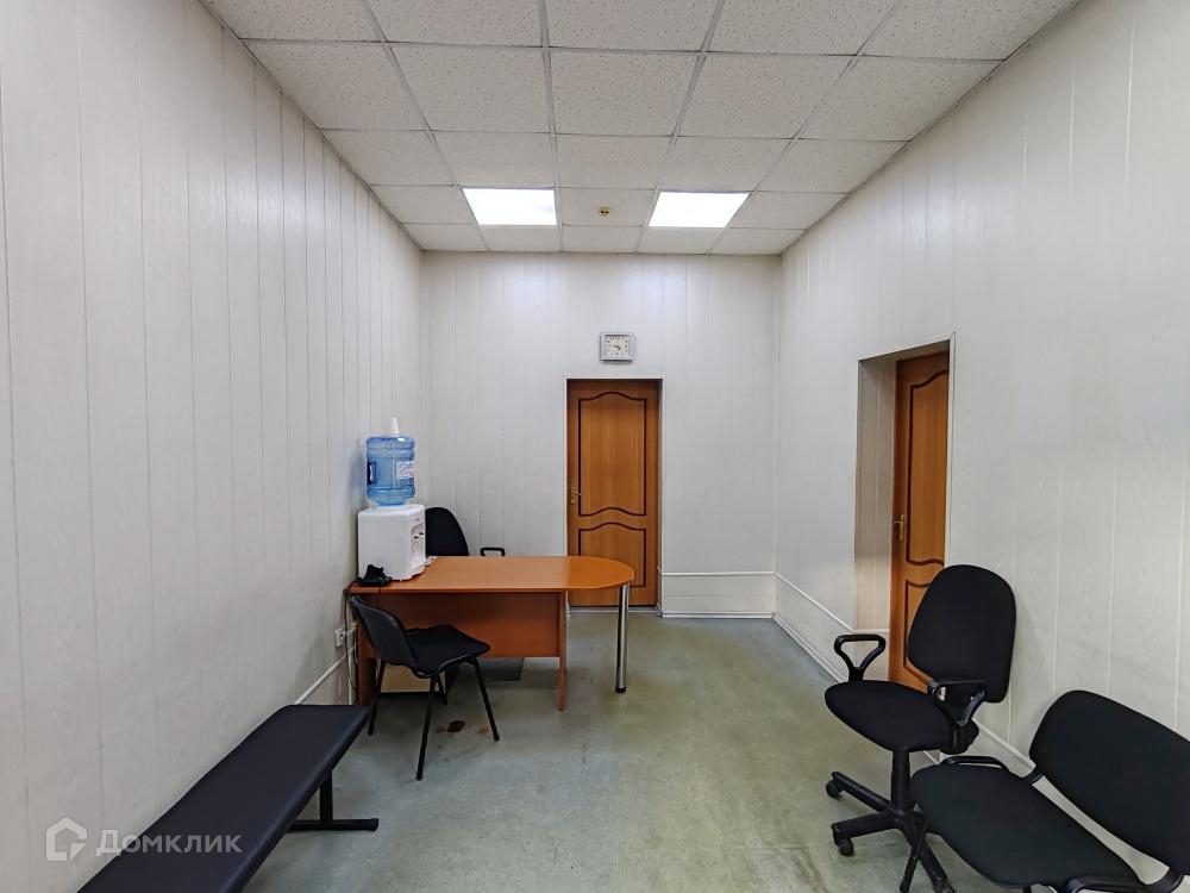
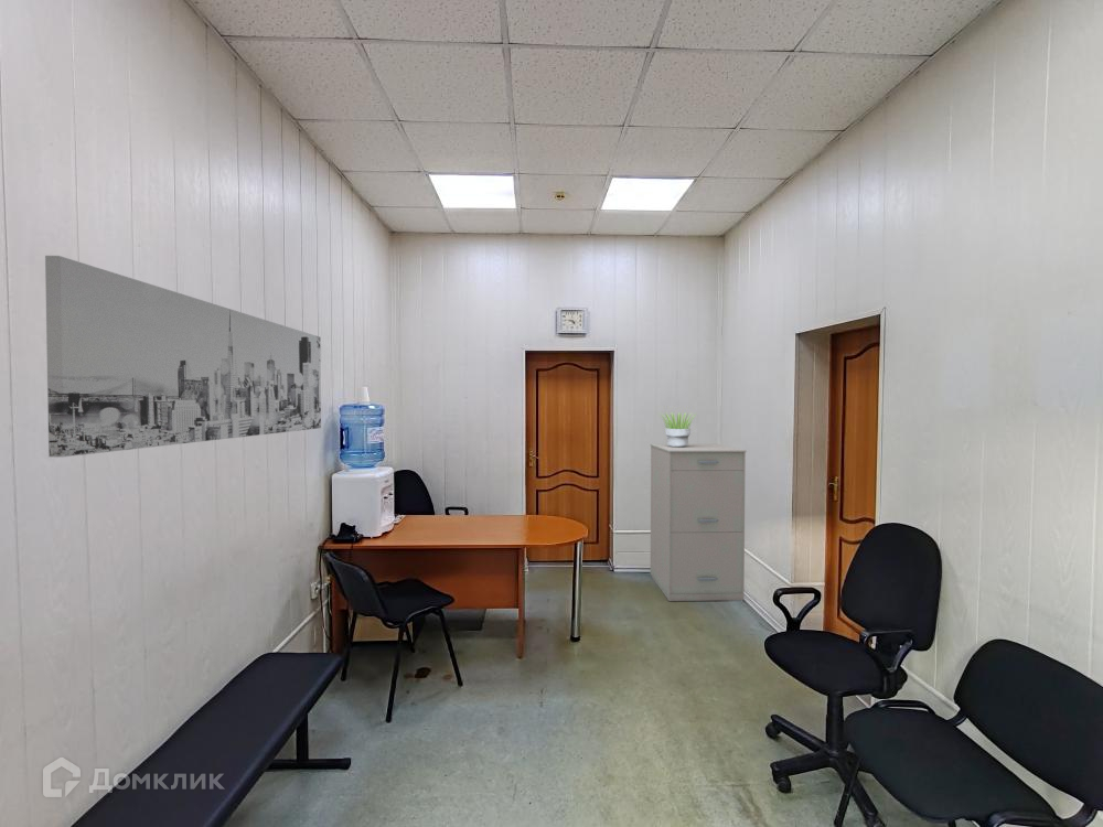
+ wall art (235, 374)
+ potted plant (677, 429)
+ filing cabinet (694, 516)
